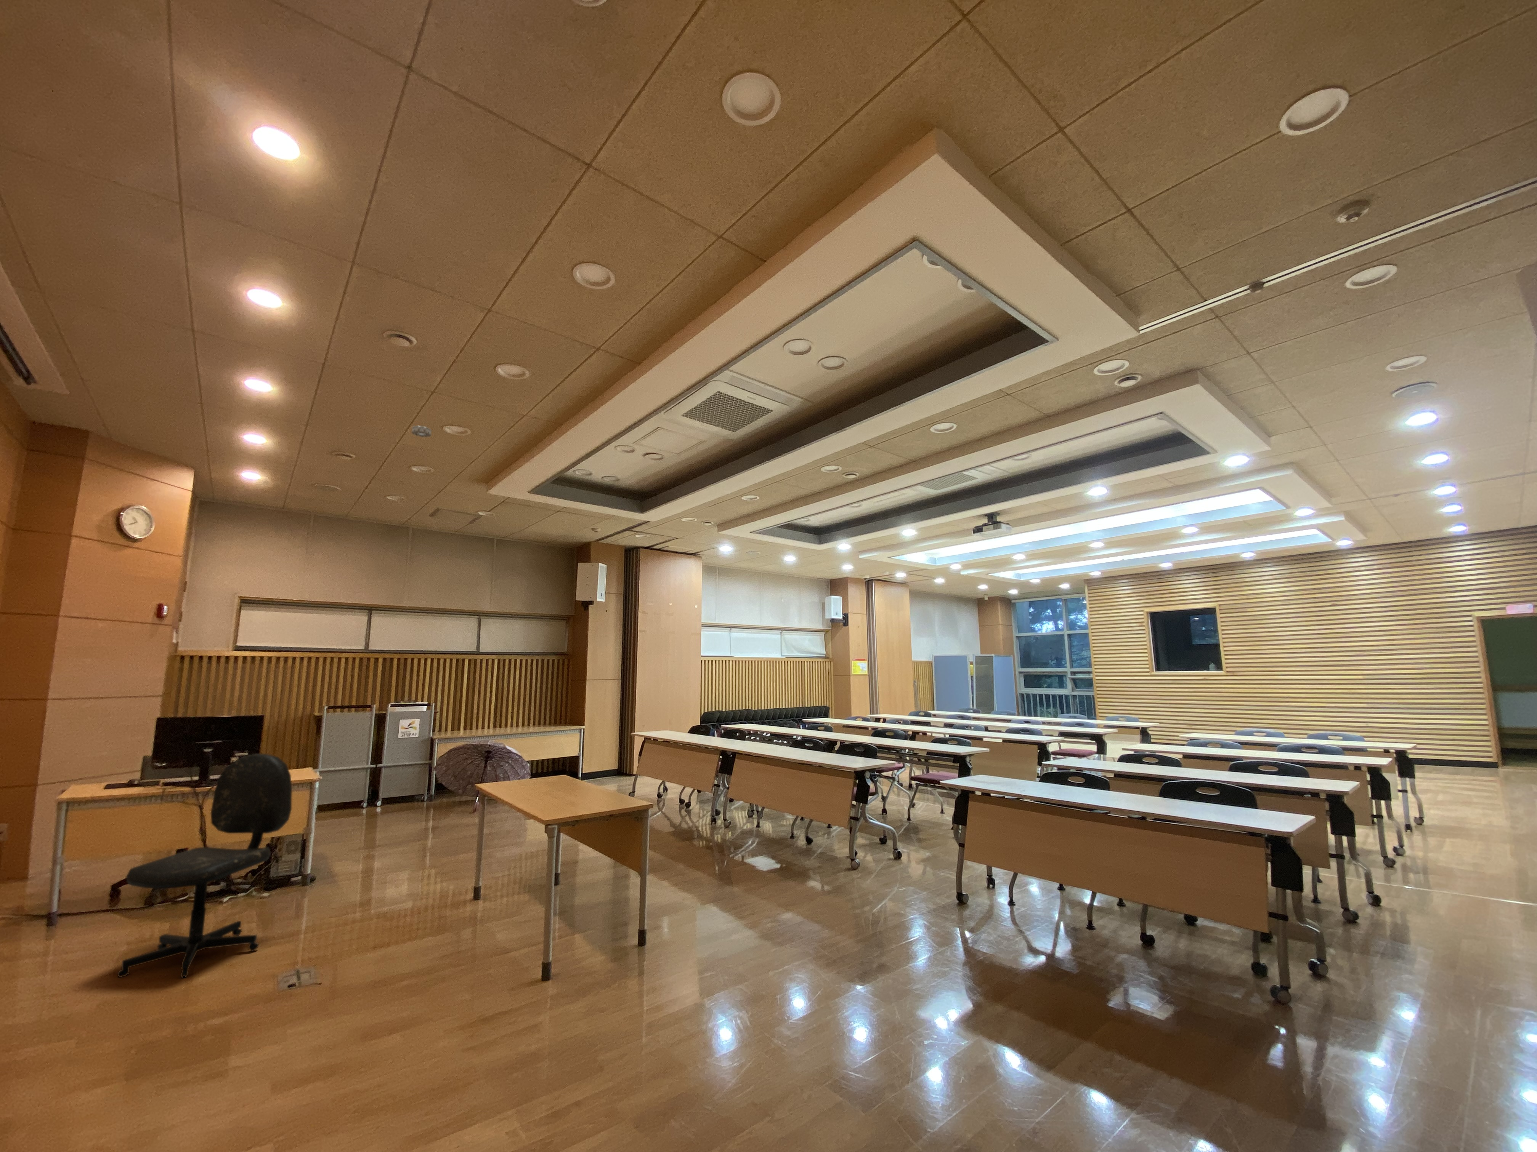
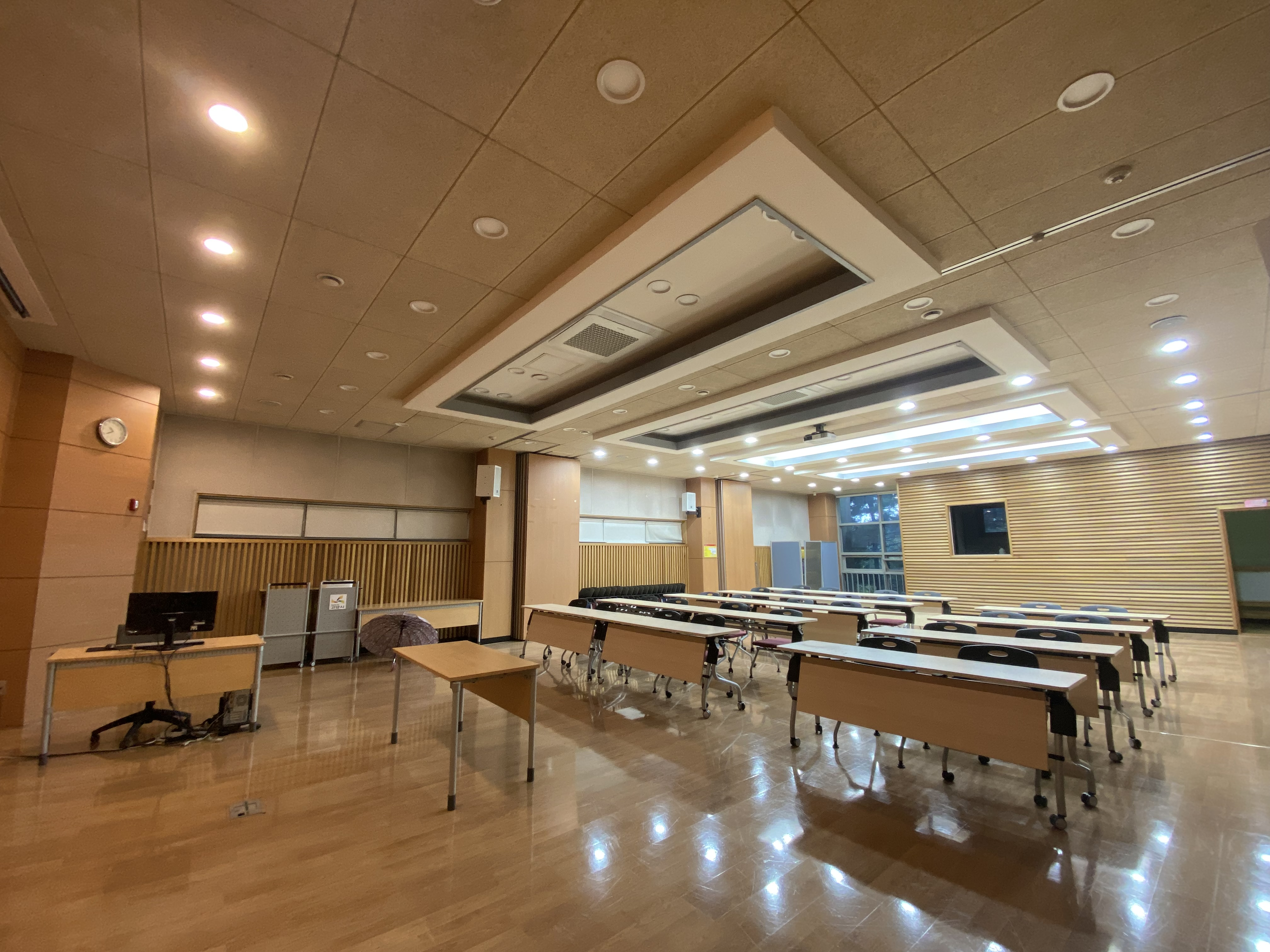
- office chair (213, 854)
- smoke detector (421, 431)
